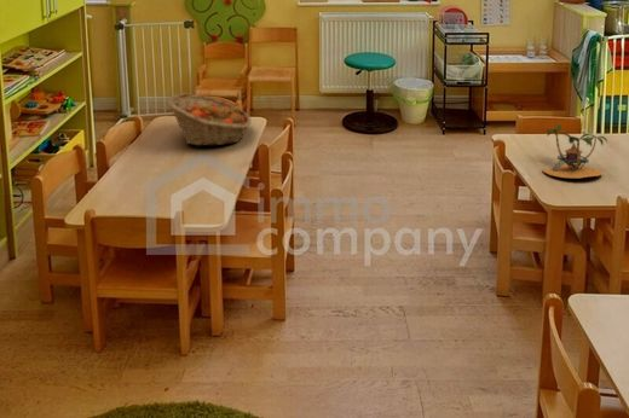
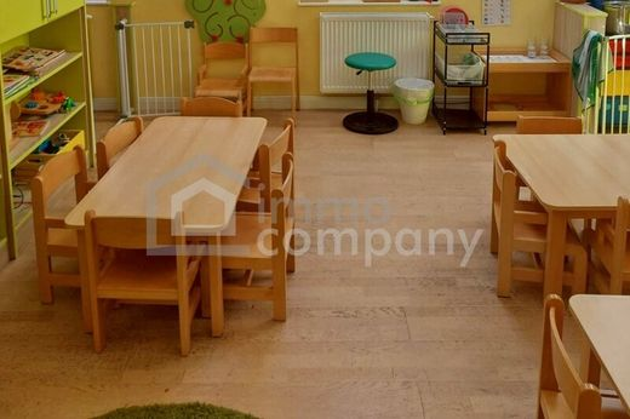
- fruit basket (209, 117)
- plant (572, 149)
